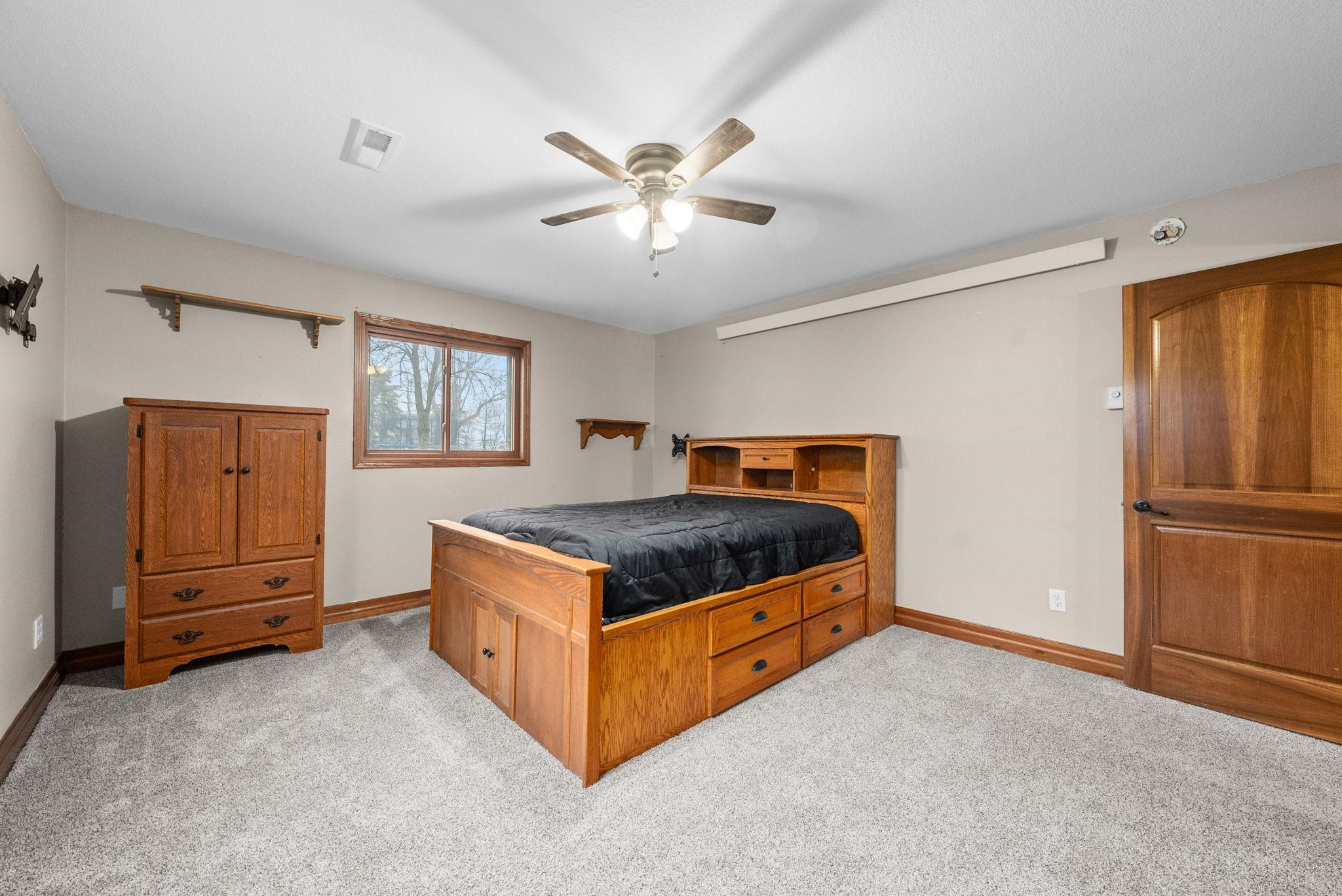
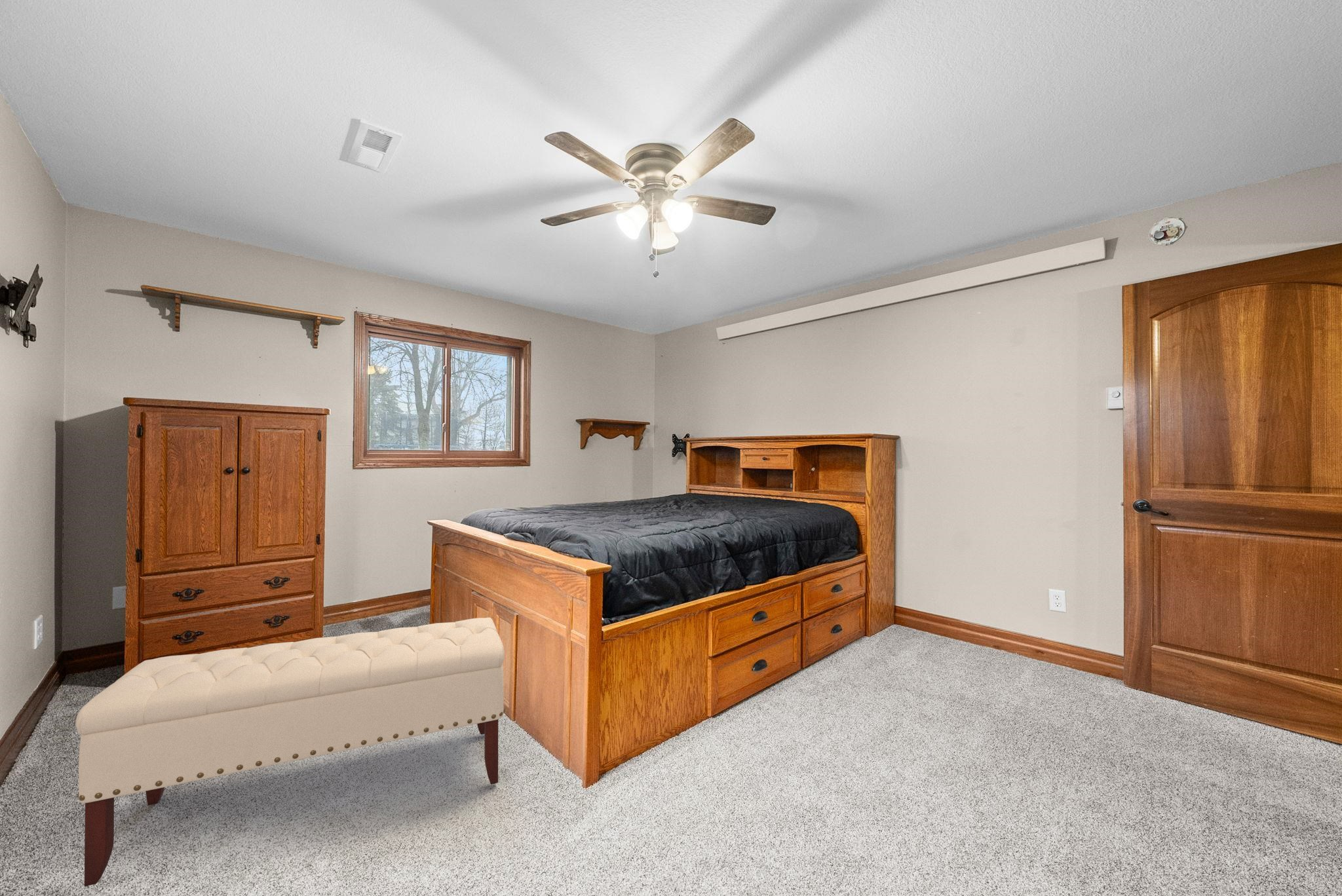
+ bench (330, 720)
